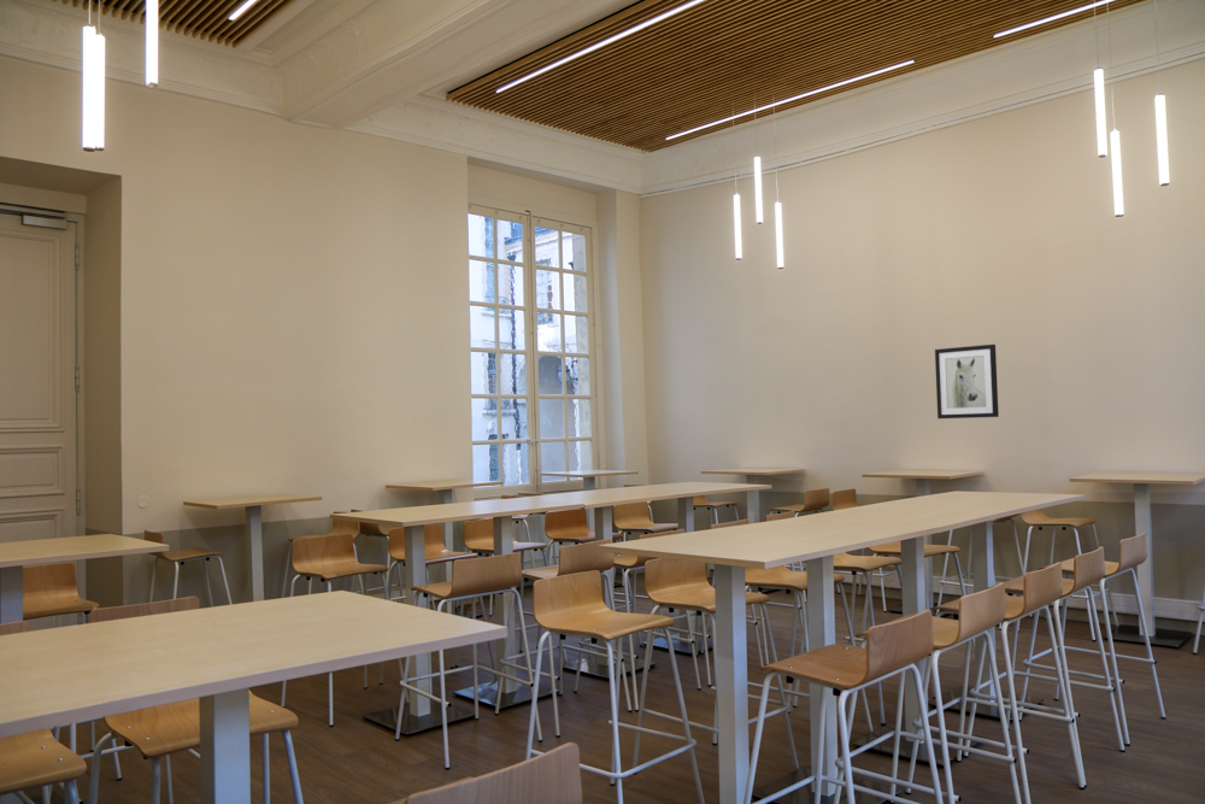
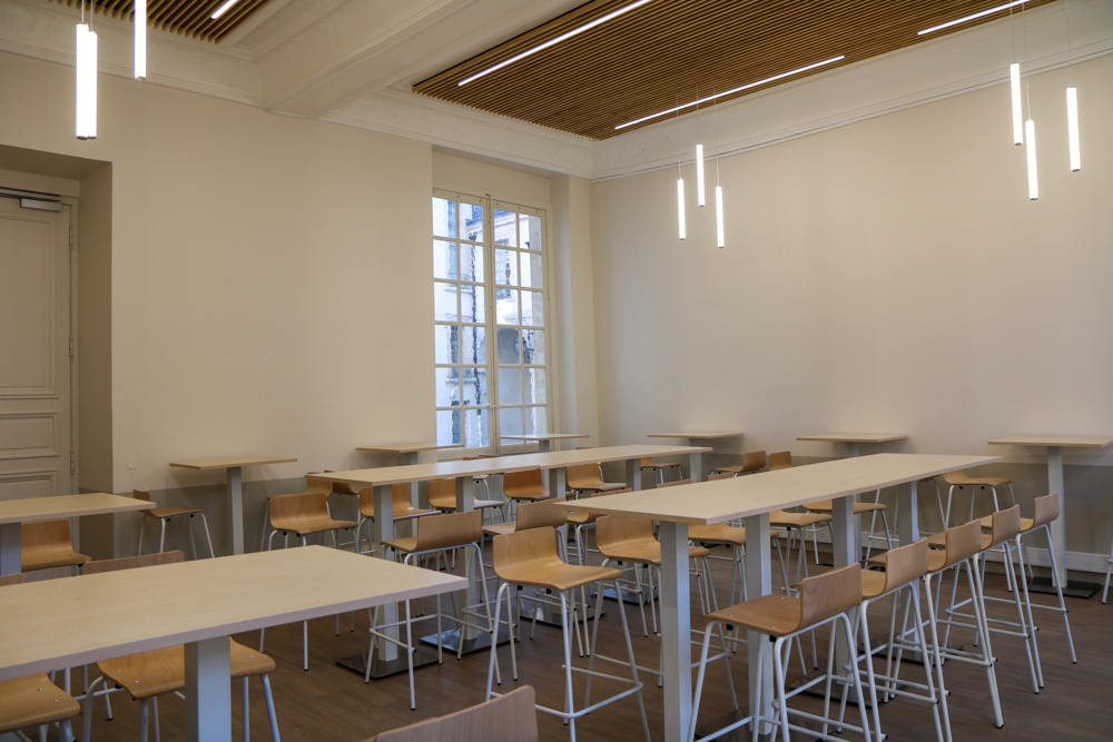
- wall art (965, 382)
